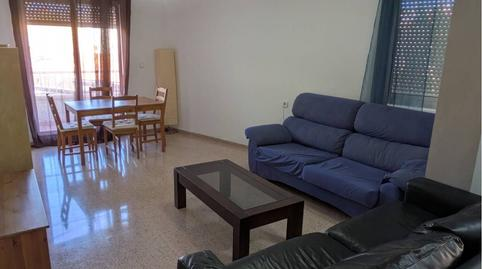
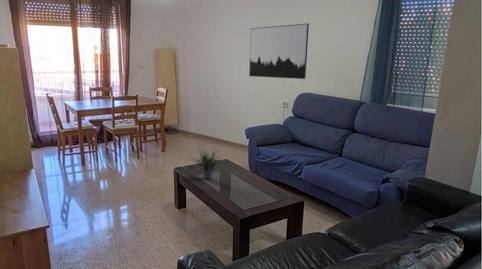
+ wall art (276, 52)
+ potted plant (206, 159)
